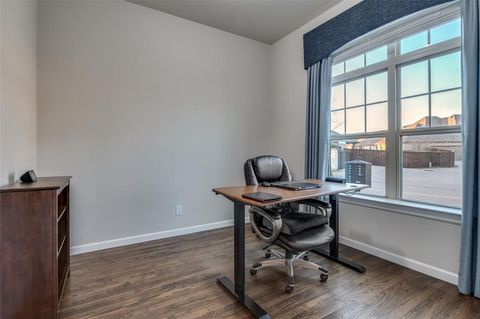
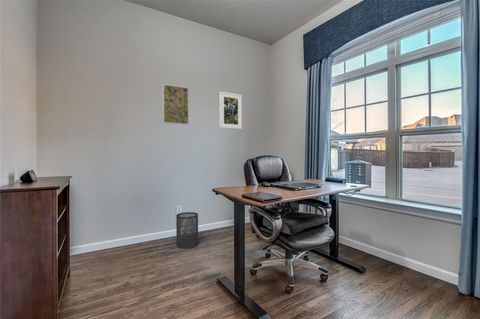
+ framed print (175, 105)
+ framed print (230, 110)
+ trash can (187, 229)
